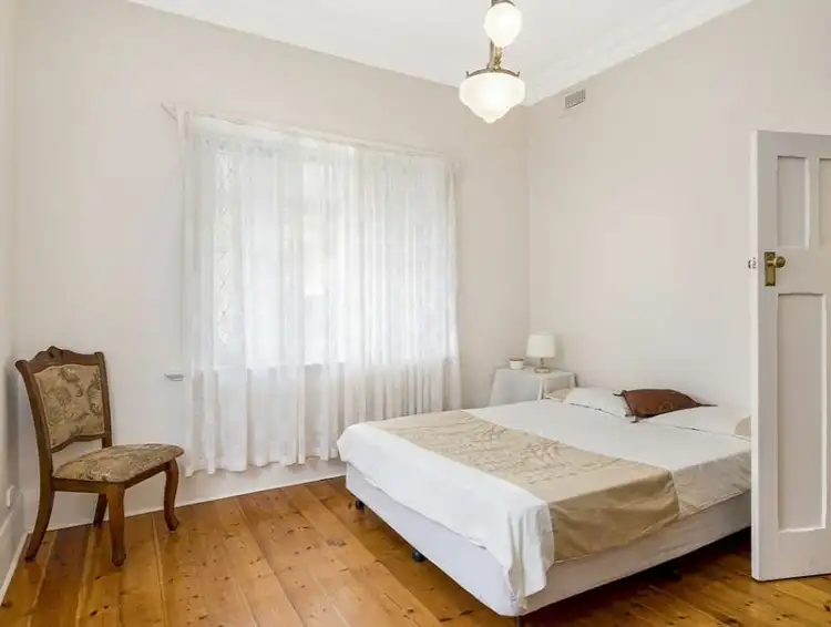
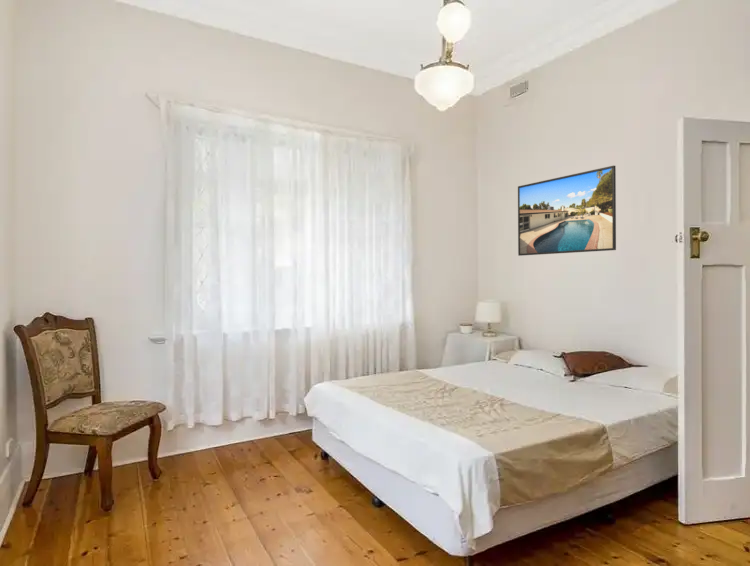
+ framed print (562, 215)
